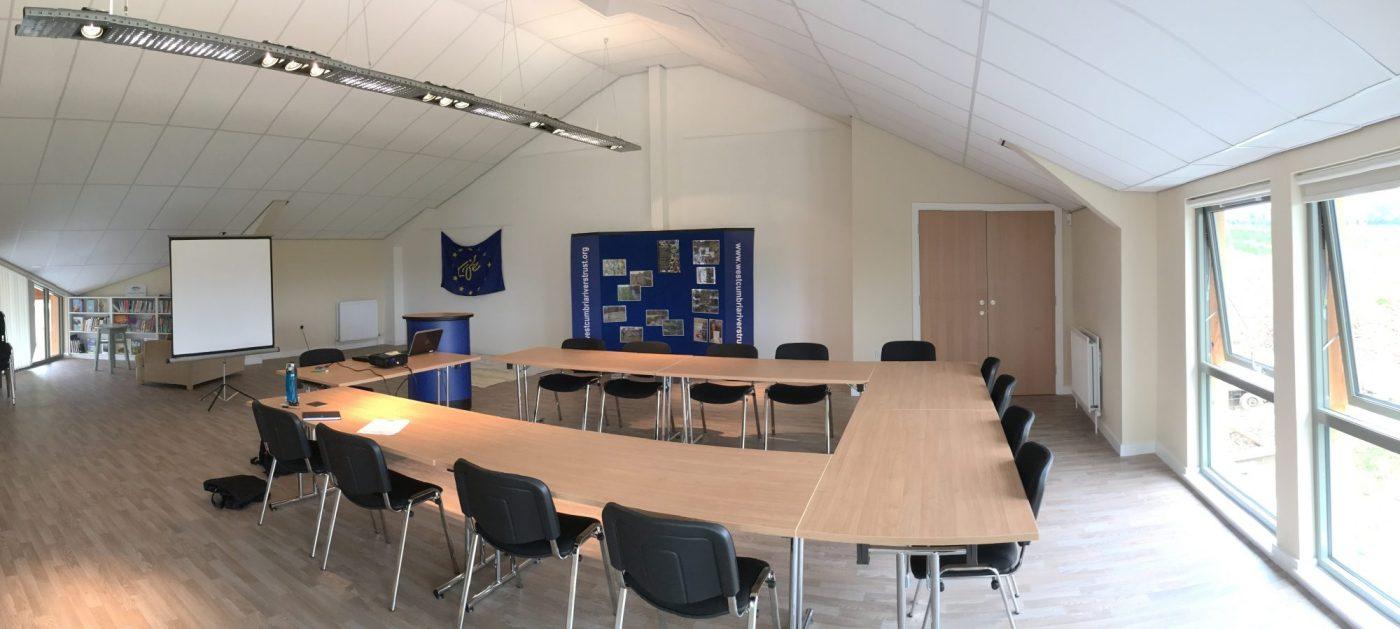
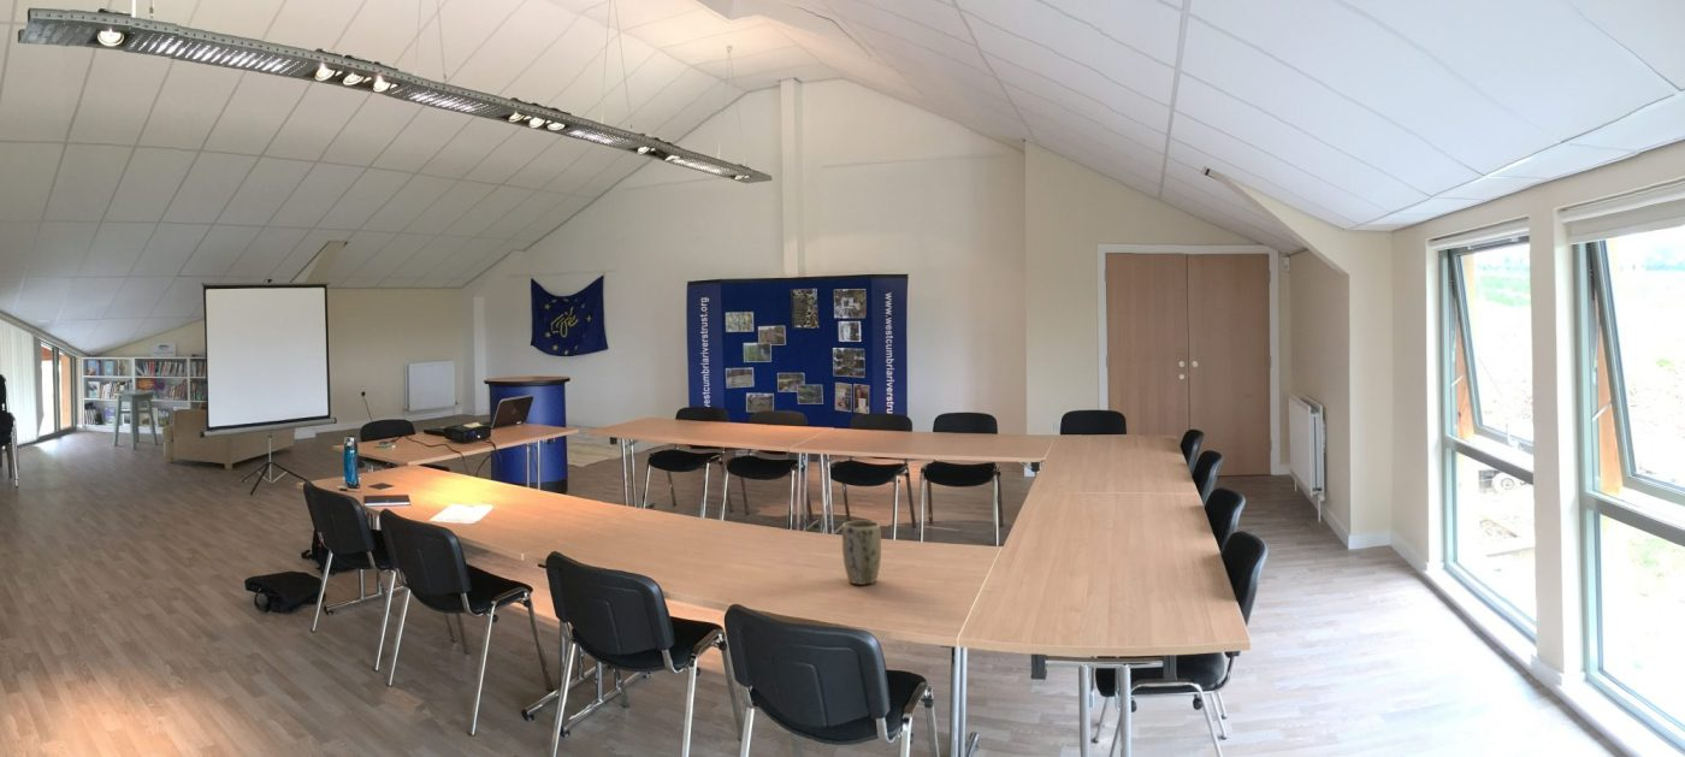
+ plant pot (862, 552)
